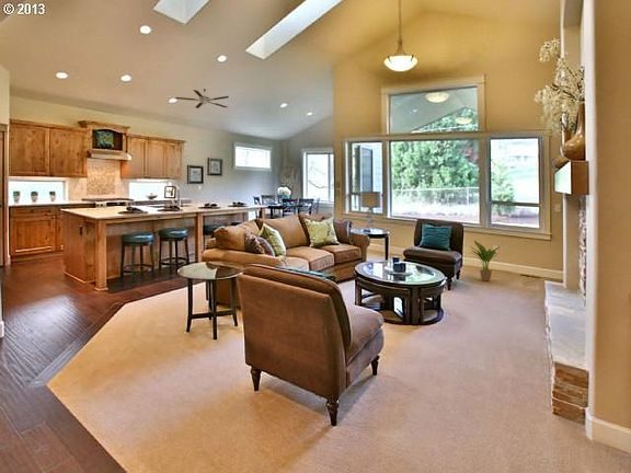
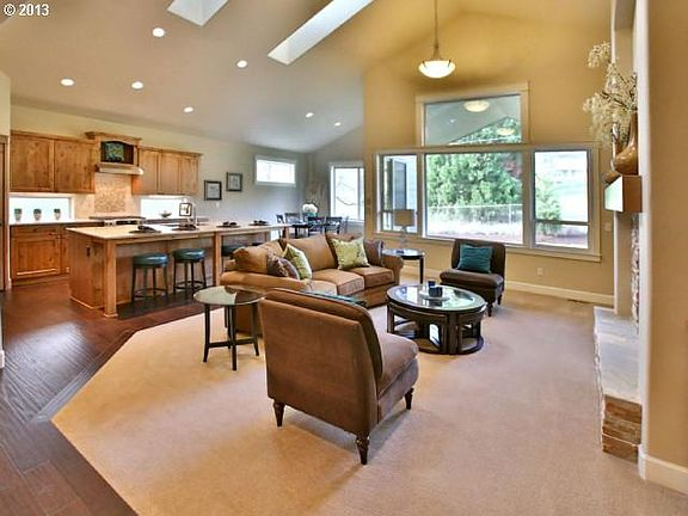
- potted plant (482, 261)
- ceiling fan (202, 96)
